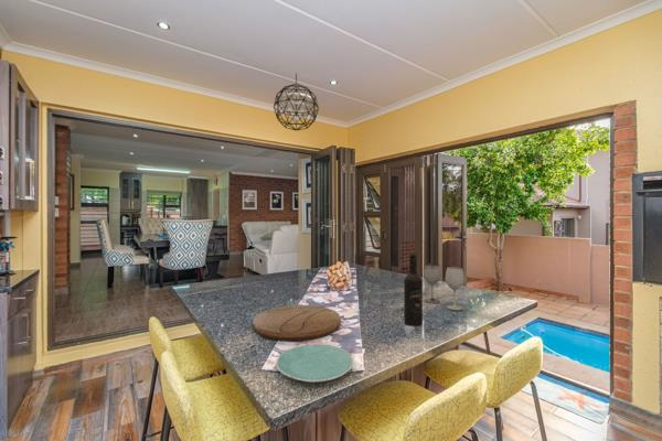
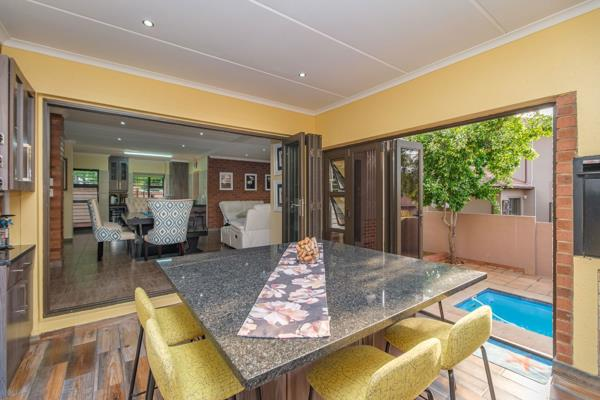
- plate (314, 364)
- wine bottle (413, 287)
- pendant light (296, 101)
- cutting board (297, 320)
- wineglass (446, 282)
